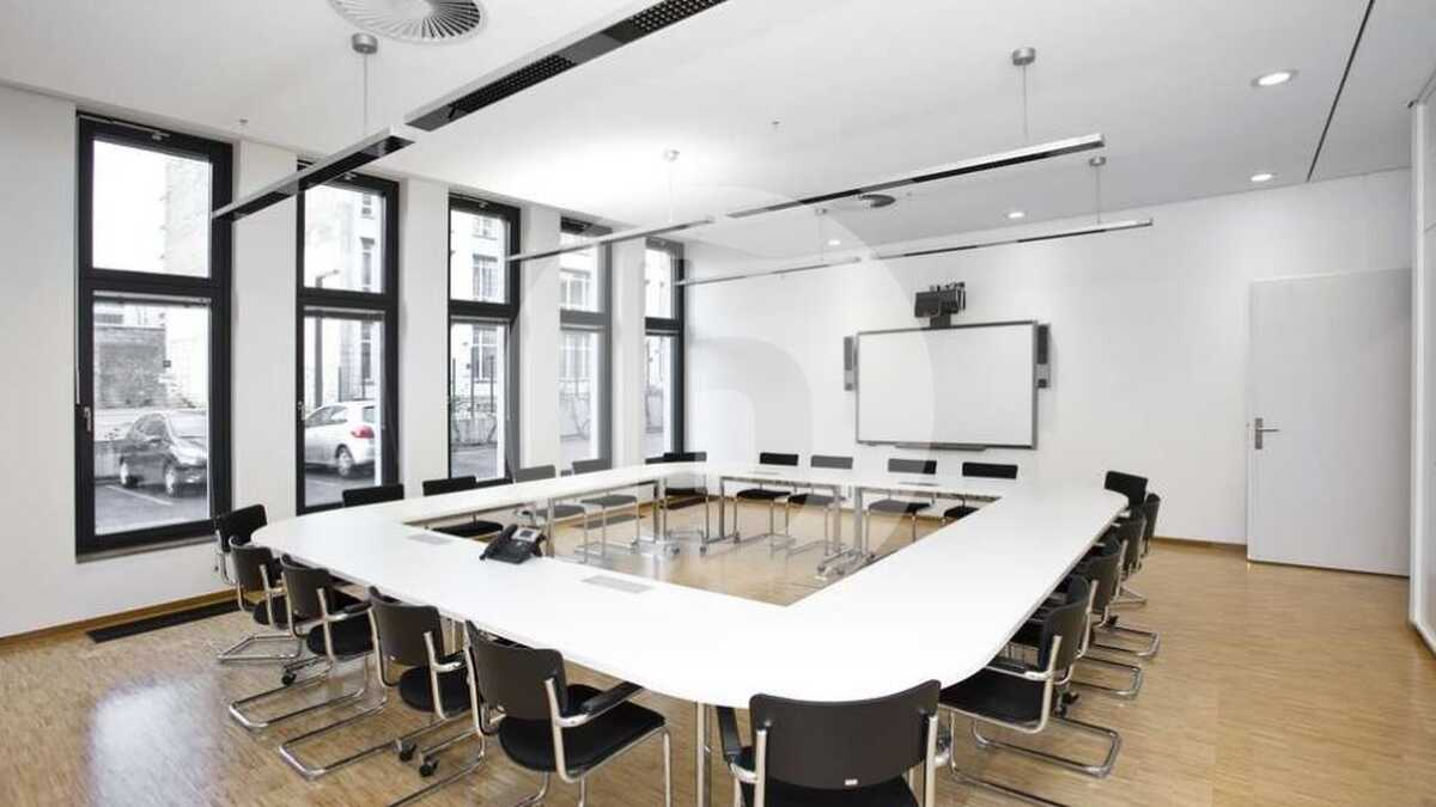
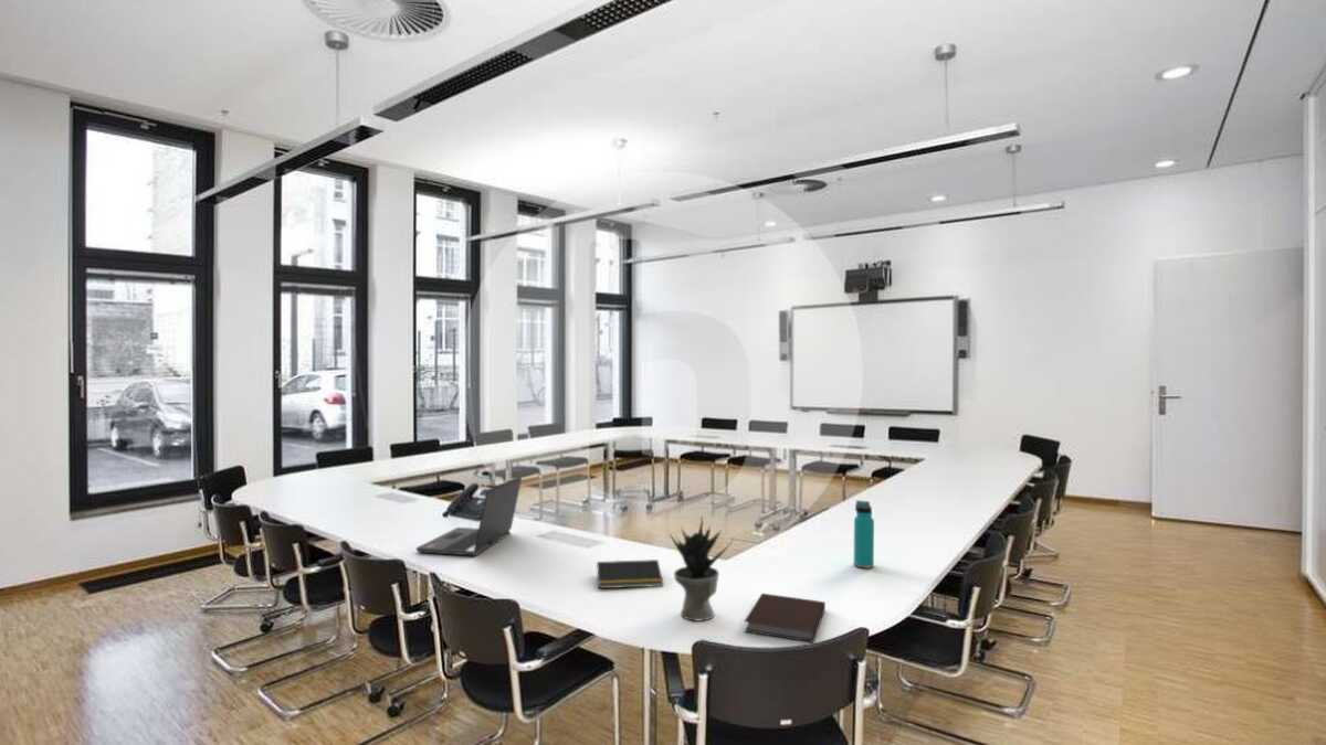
+ notepad (629, 573)
+ potted plant (698, 567)
+ laptop (481, 515)
+ notebook (786, 616)
+ water bottle (863, 533)
